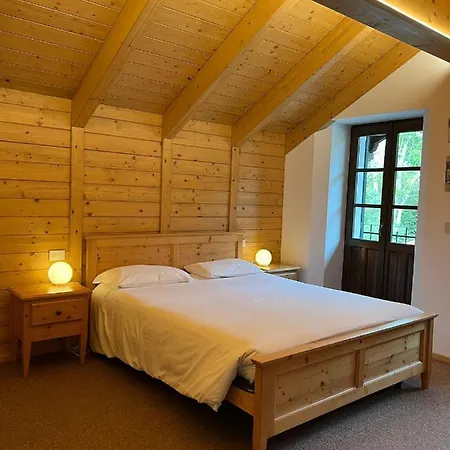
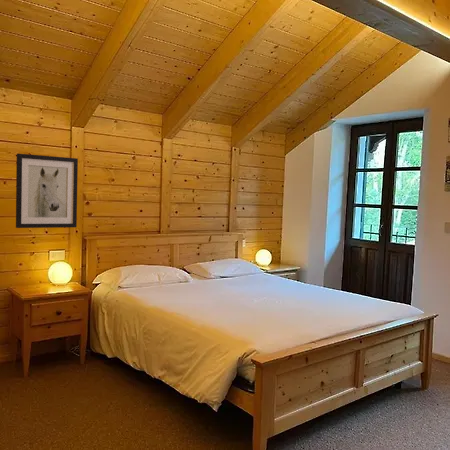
+ wall art (47, 192)
